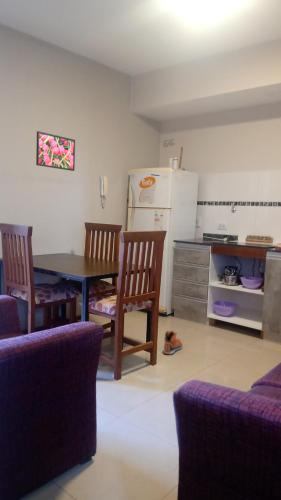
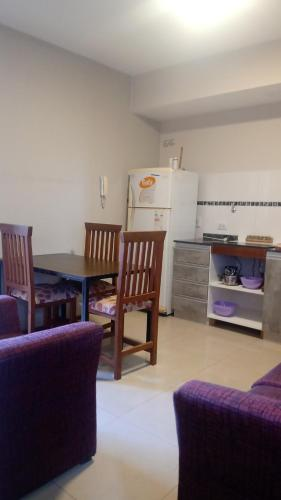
- sneaker (173, 339)
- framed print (56, 152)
